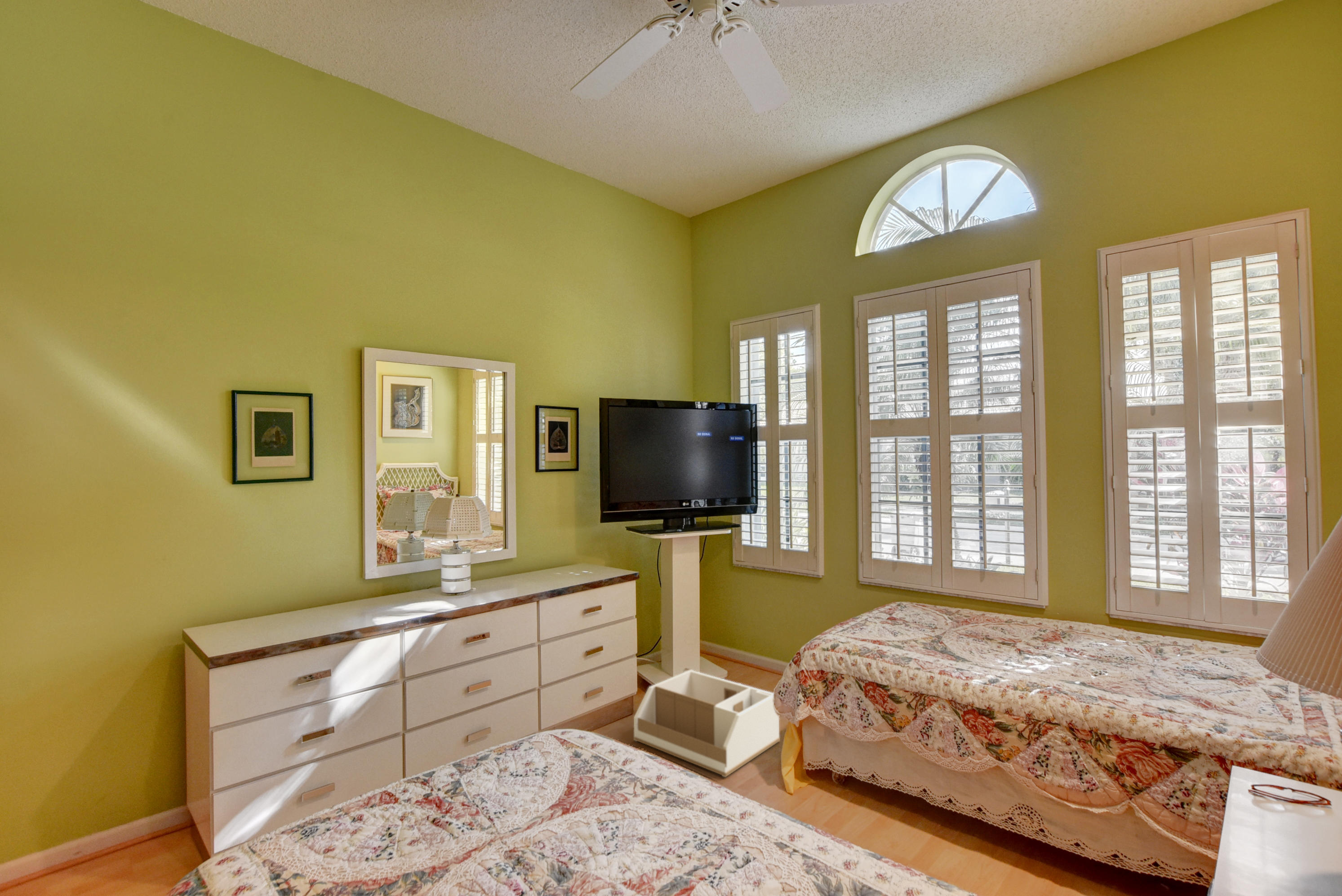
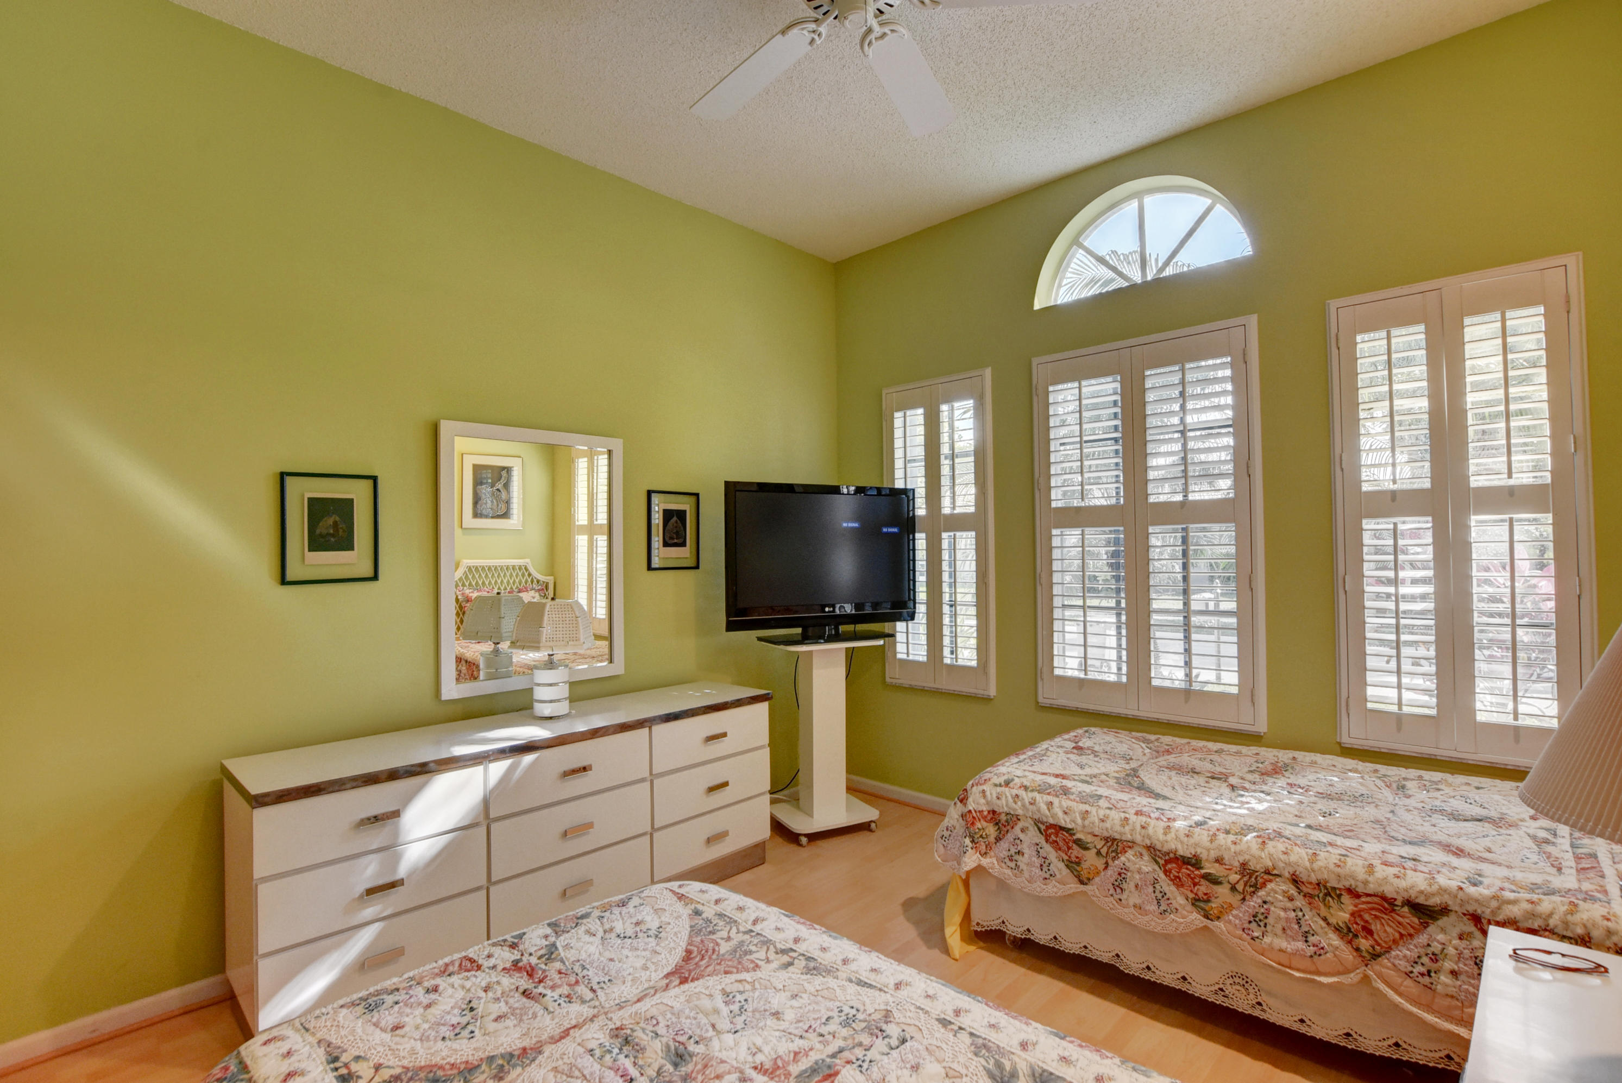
- storage bin (703, 716)
